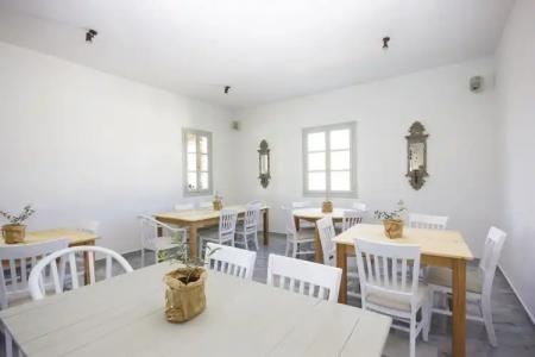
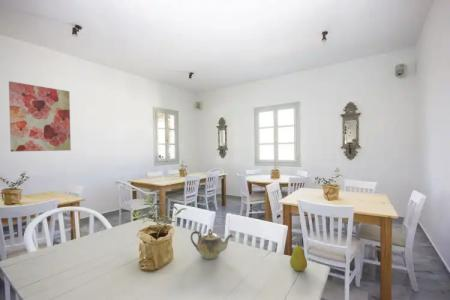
+ fruit (298, 255)
+ teapot (212, 242)
+ wall art (42, 118)
